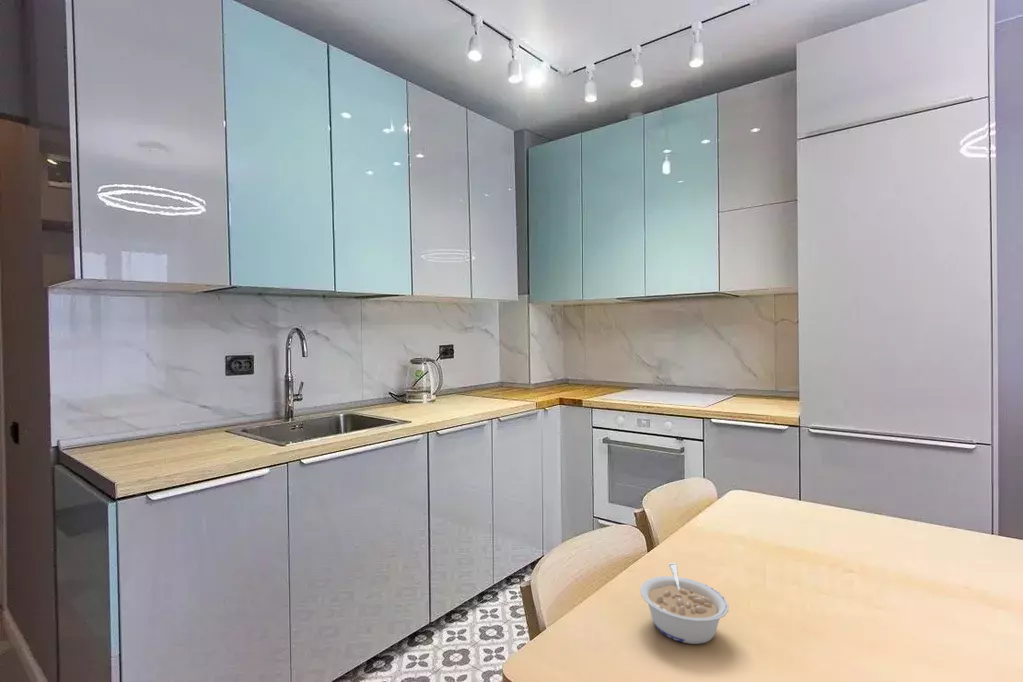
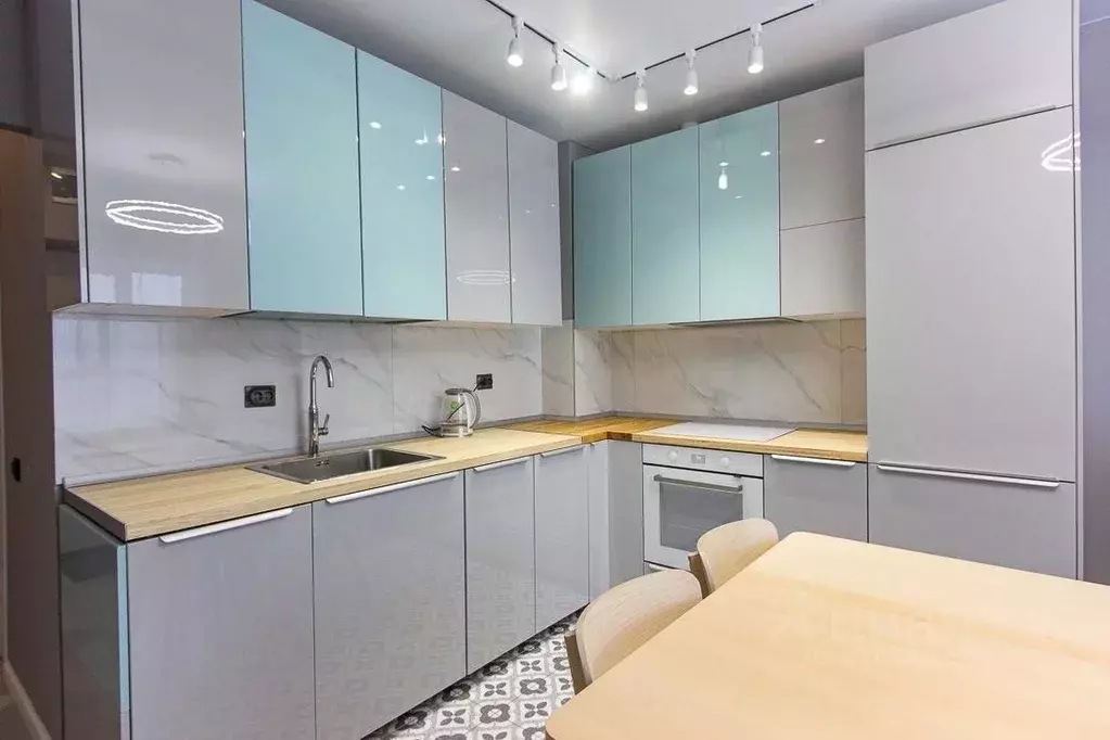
- legume (680, 606)
